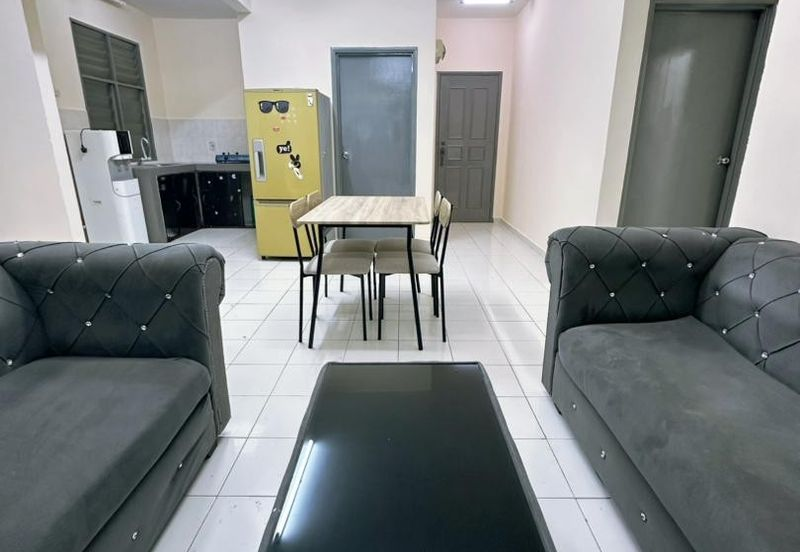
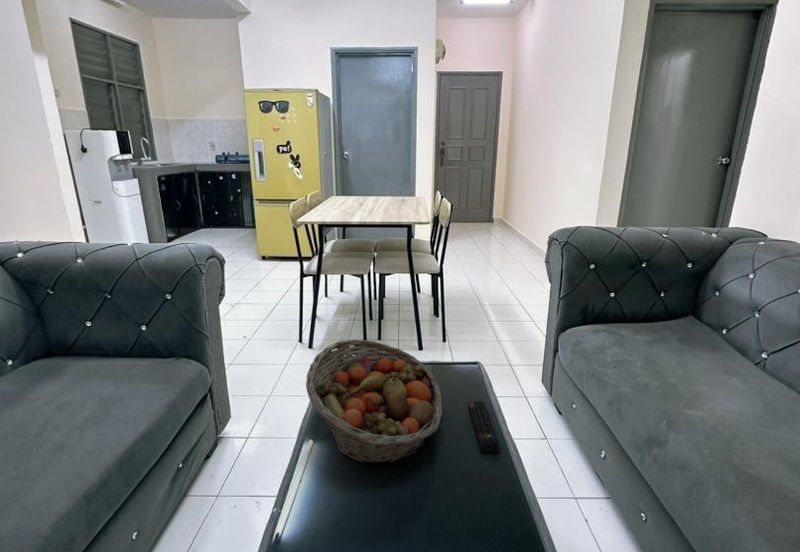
+ remote control (482, 424)
+ fruit basket (377, 395)
